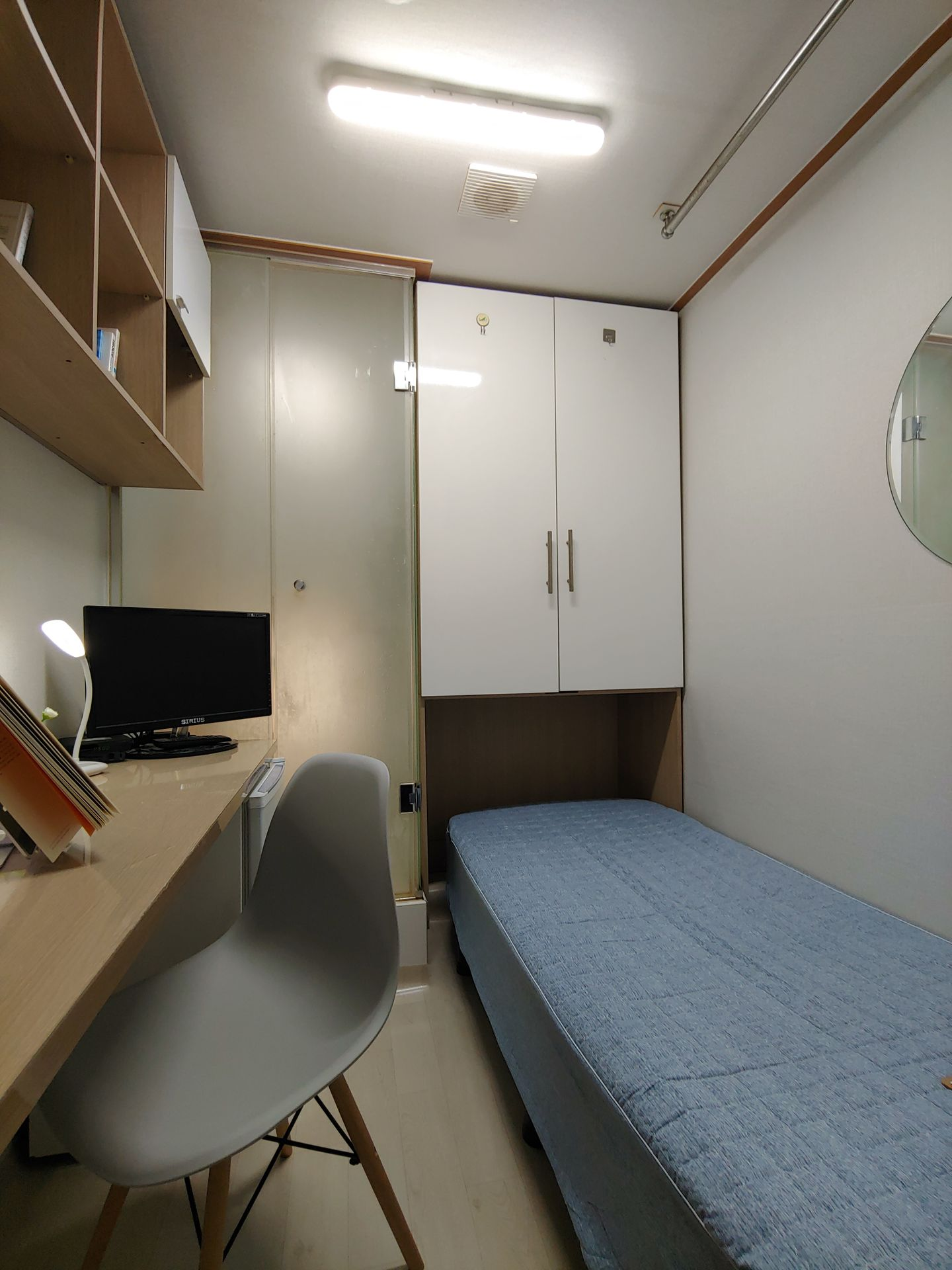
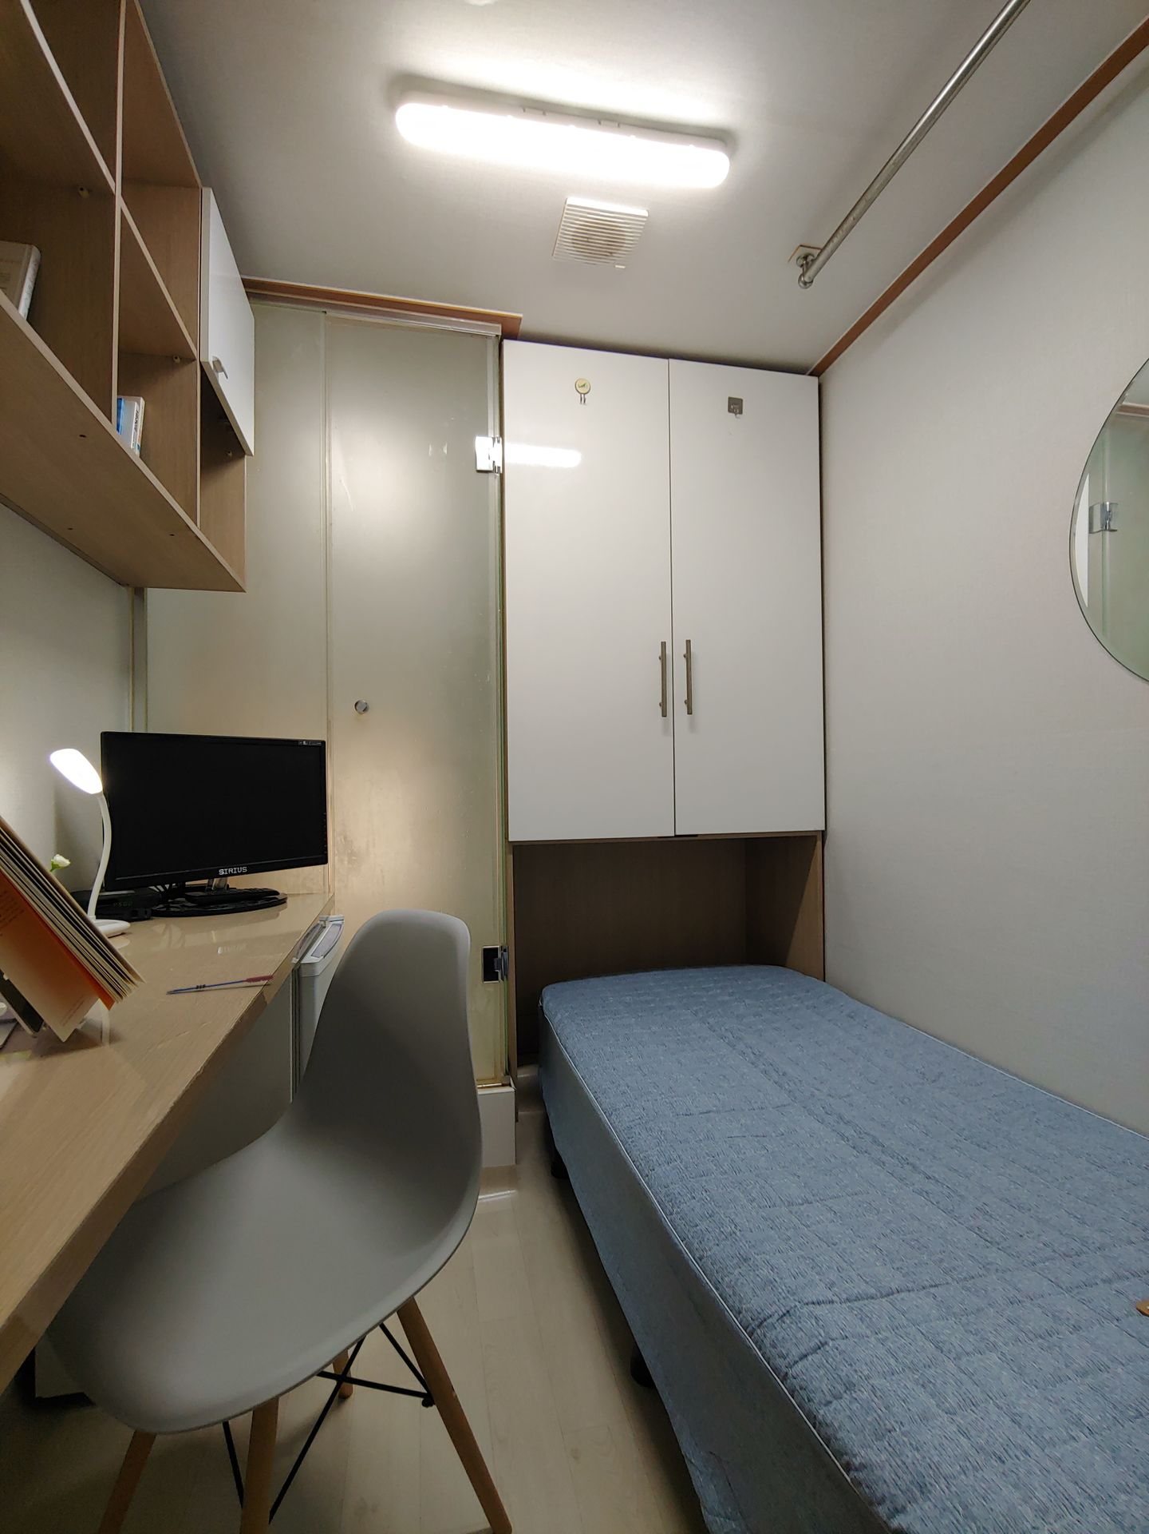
+ pen (221, 983)
